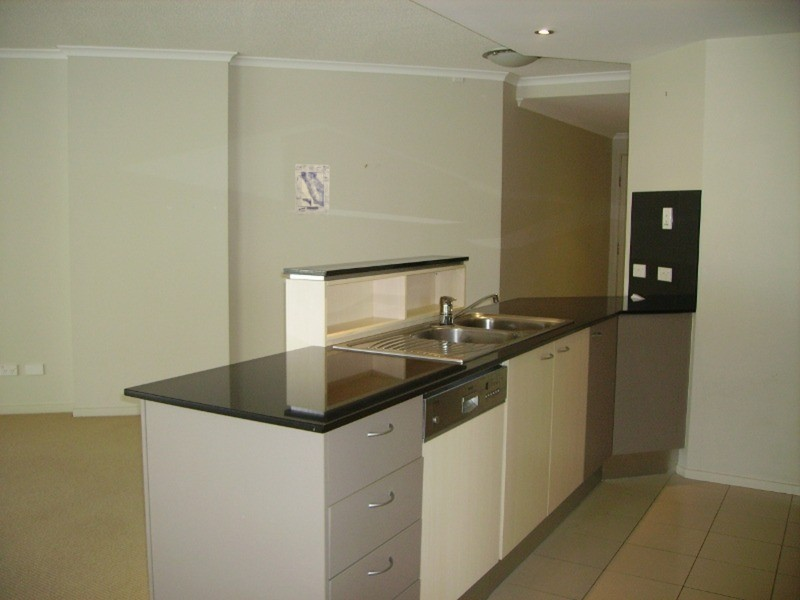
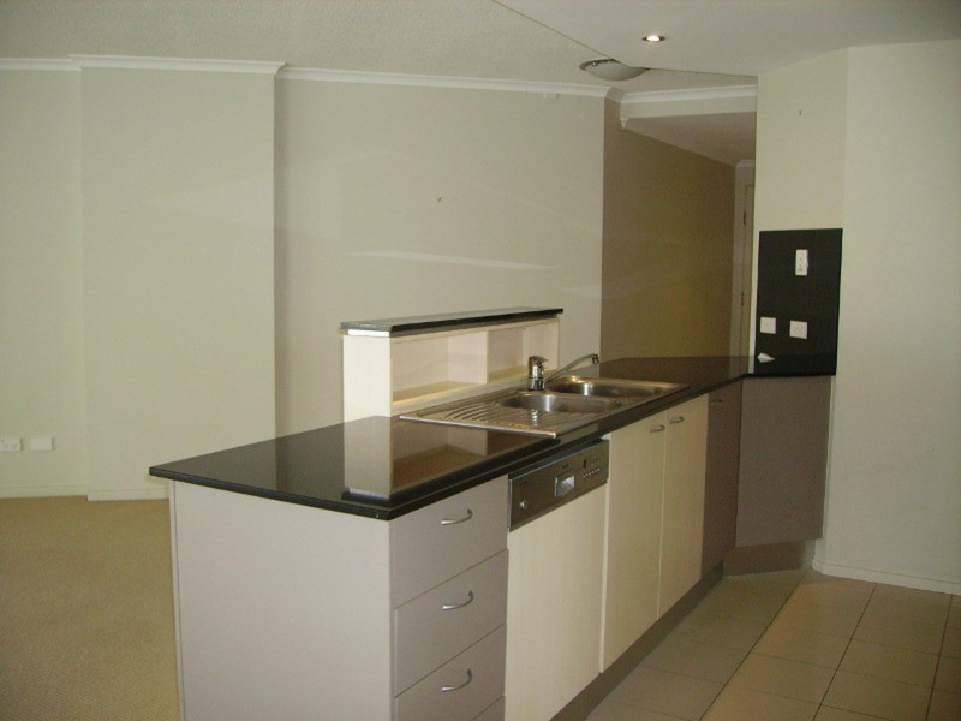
- wall art (312, 189)
